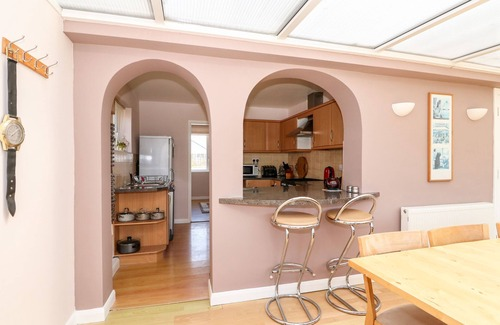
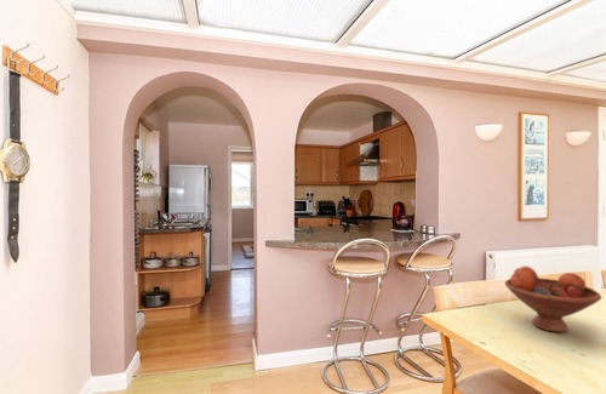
+ fruit bowl (549, 299)
